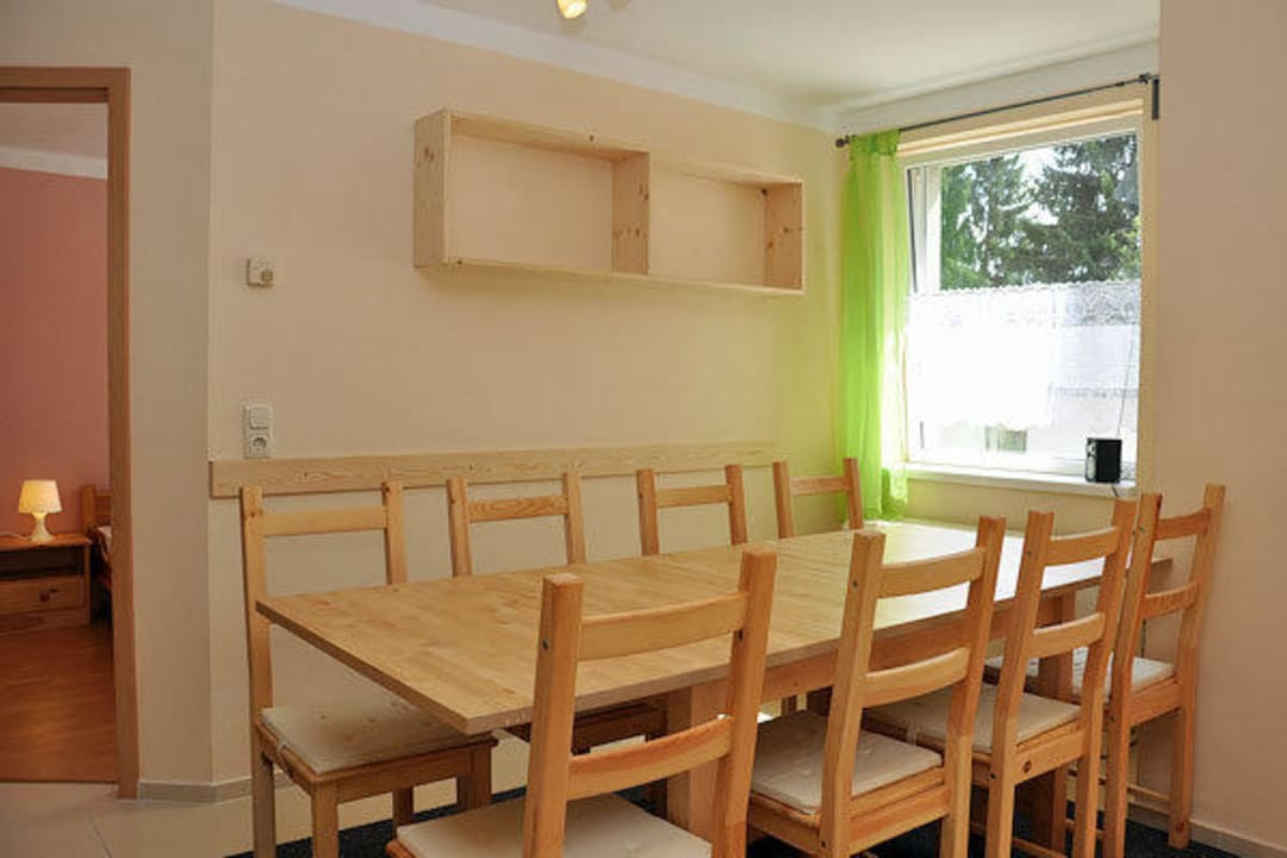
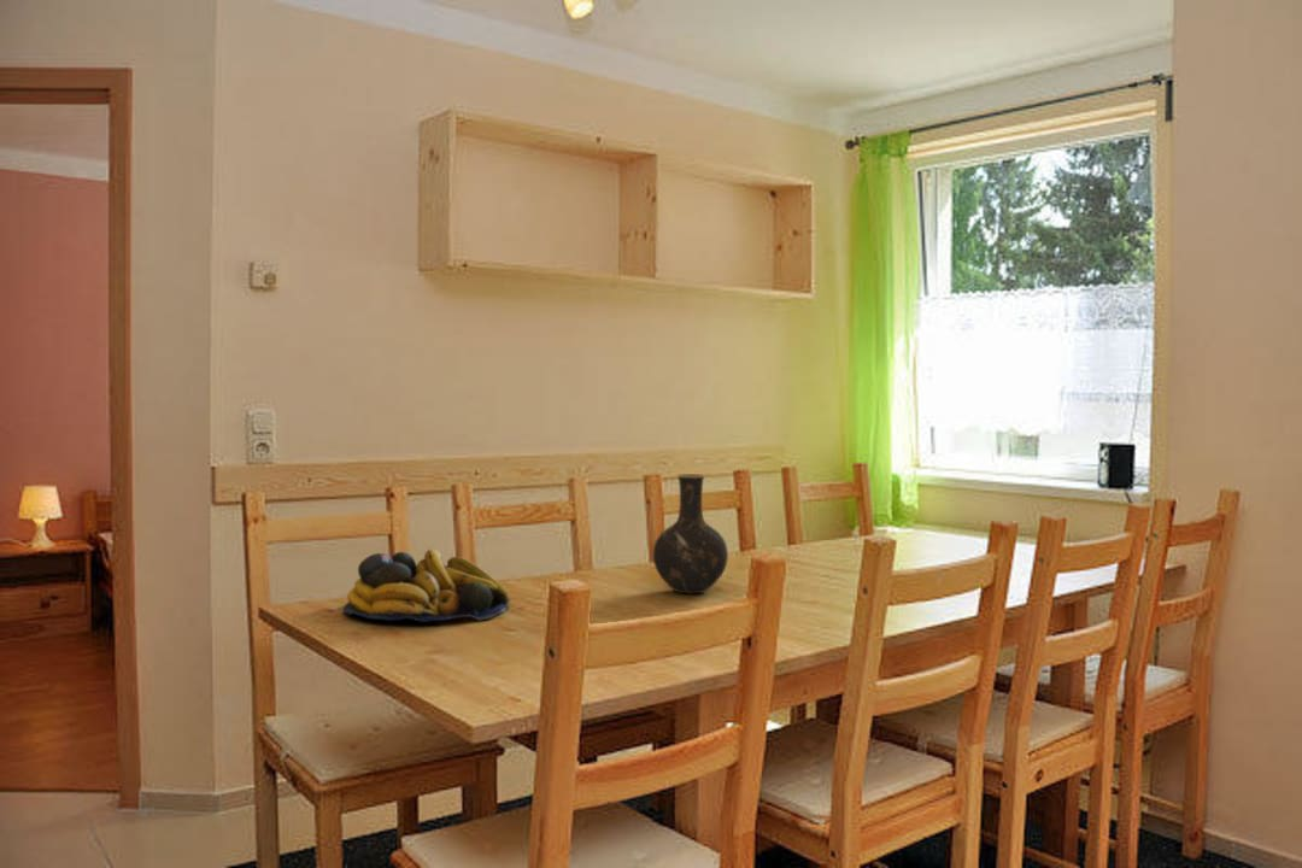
+ fruit bowl (426, 580)
+ vase (690, 533)
